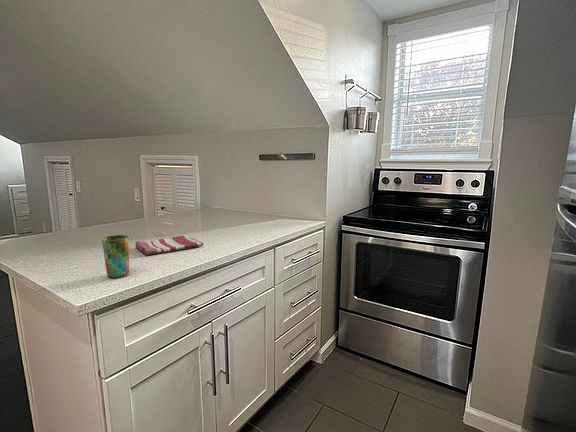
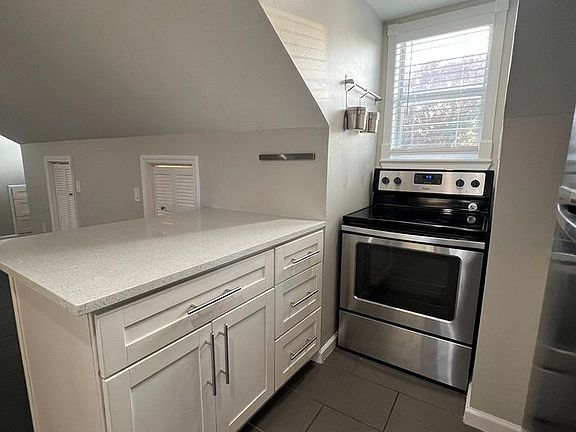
- cup (116, 256)
- dish towel (169, 244)
